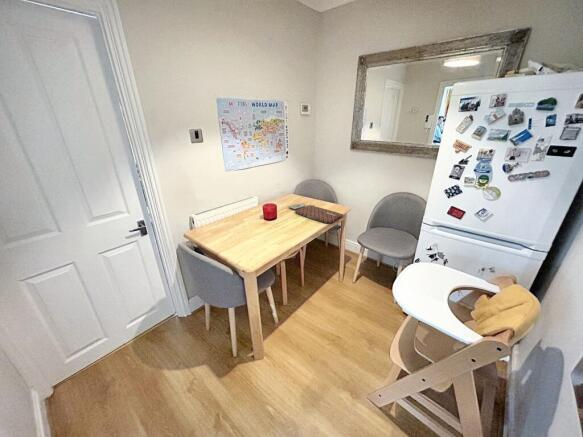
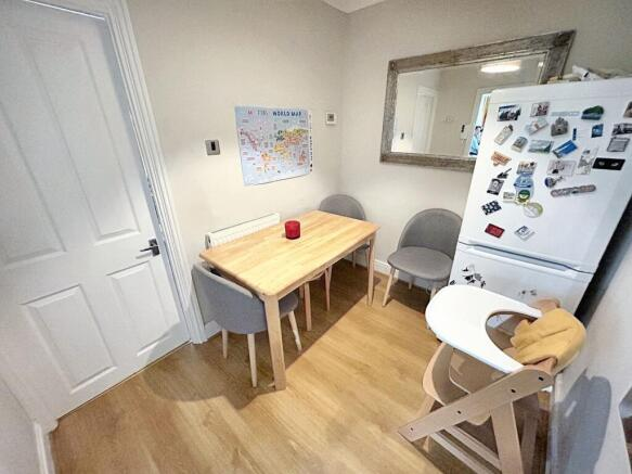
- placemat (314, 210)
